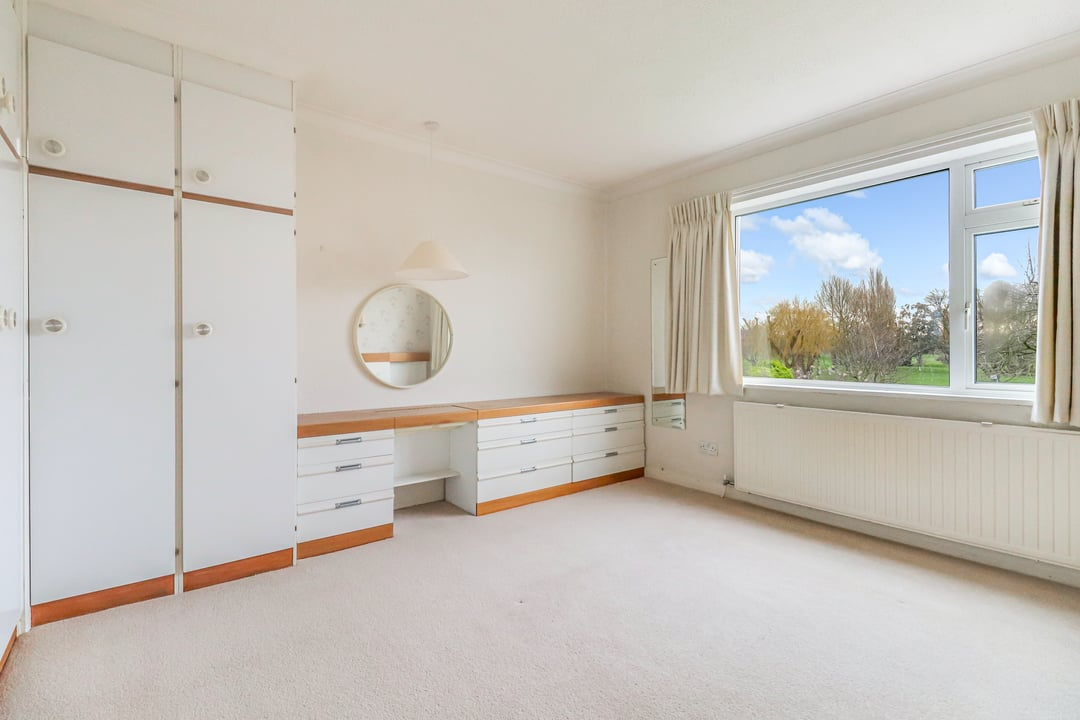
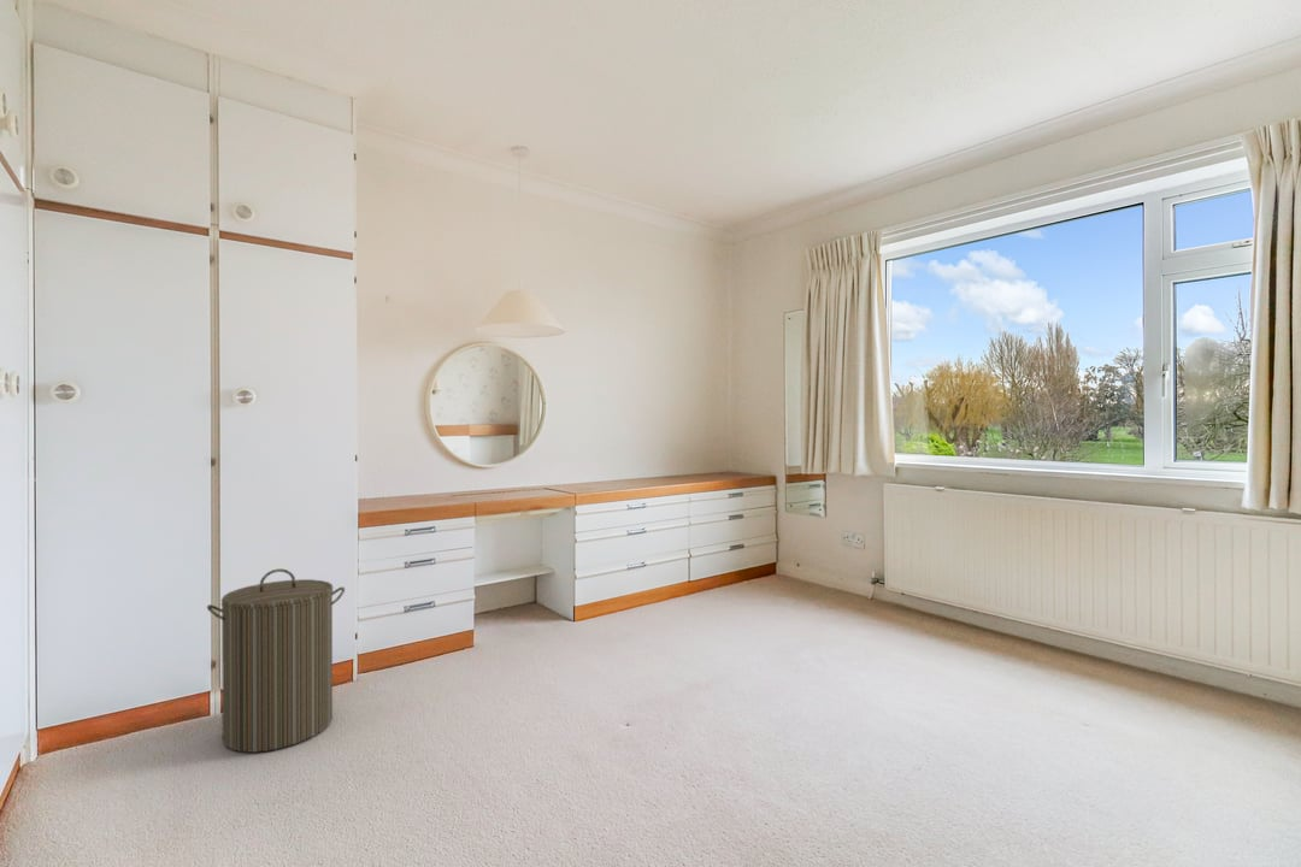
+ laundry hamper (279, 648)
